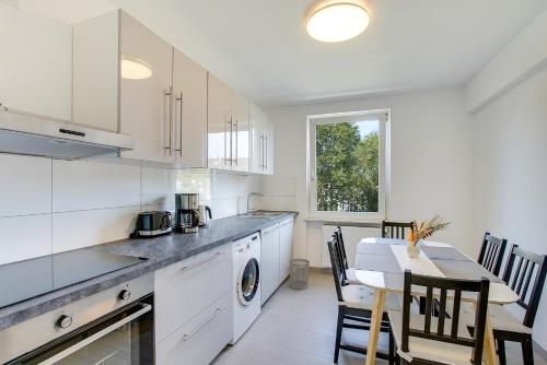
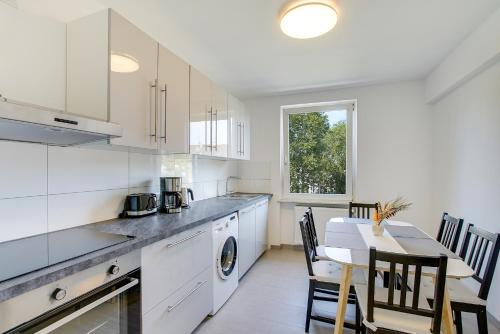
- wastebasket (299, 273)
